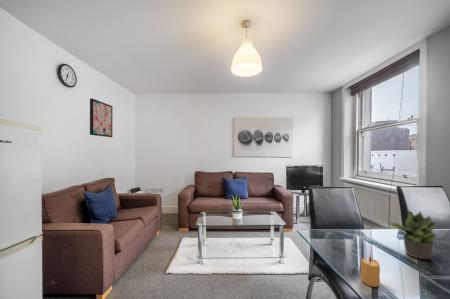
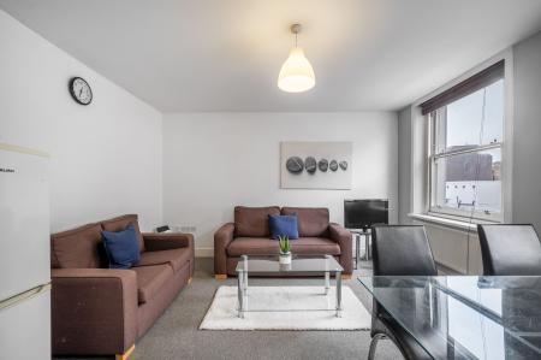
- candle (370, 267)
- wall art (102, 119)
- potted plant (413, 233)
